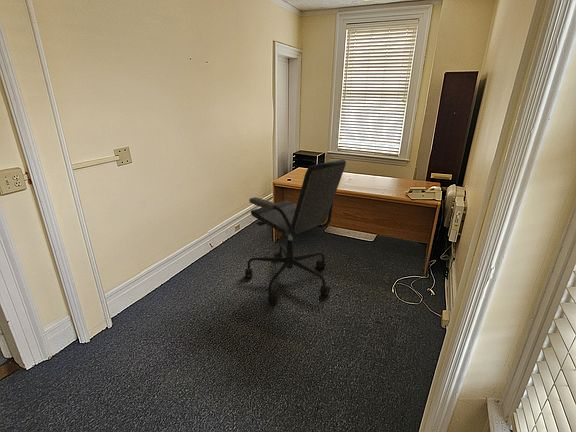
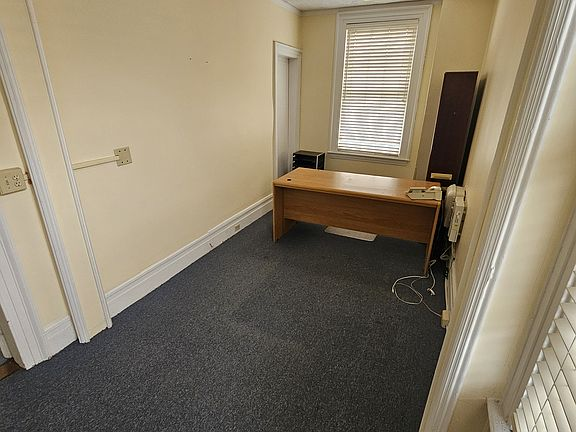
- office chair (292, 222)
